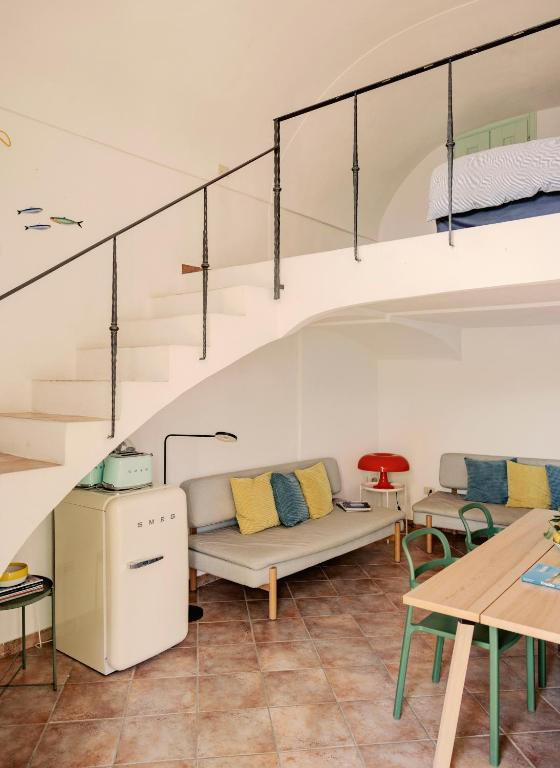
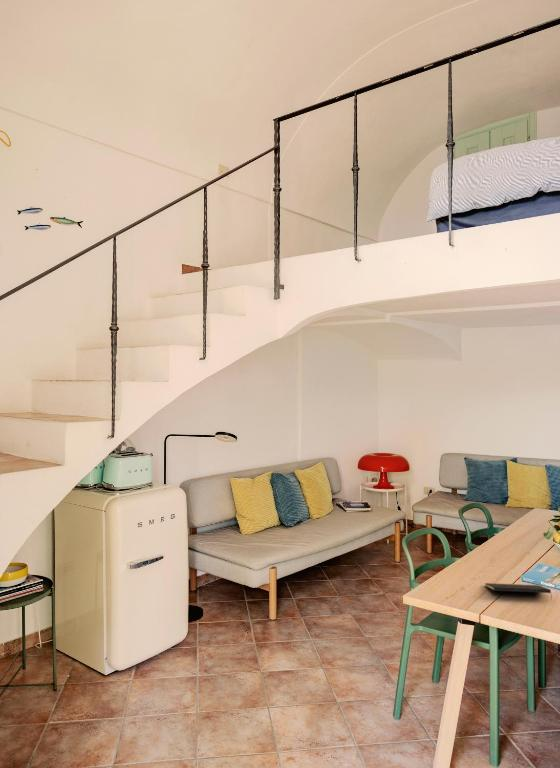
+ notepad (516, 587)
